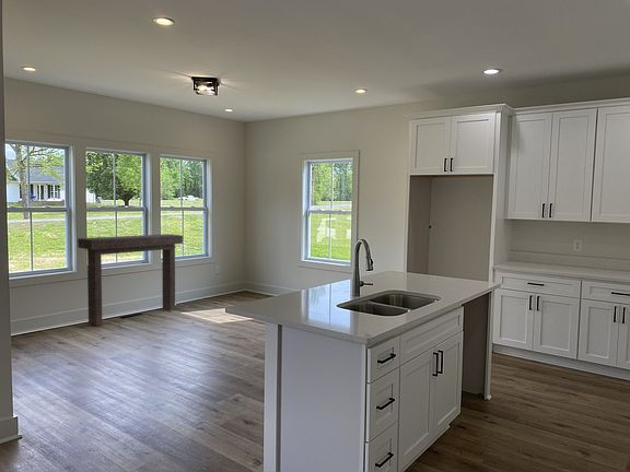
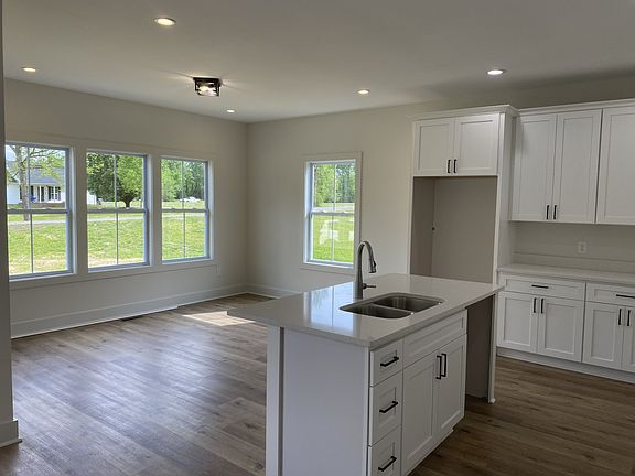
- console table (133, 251)
